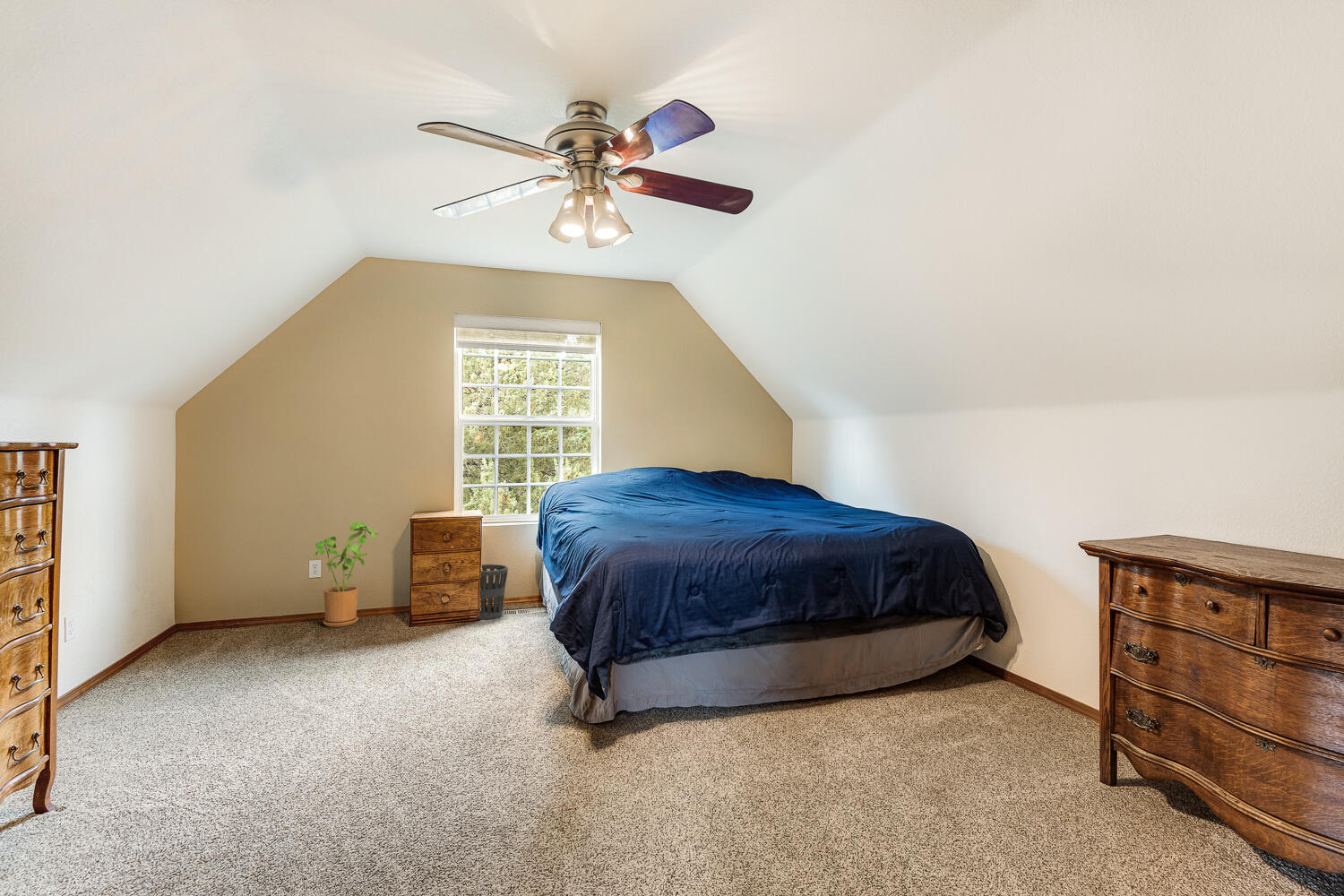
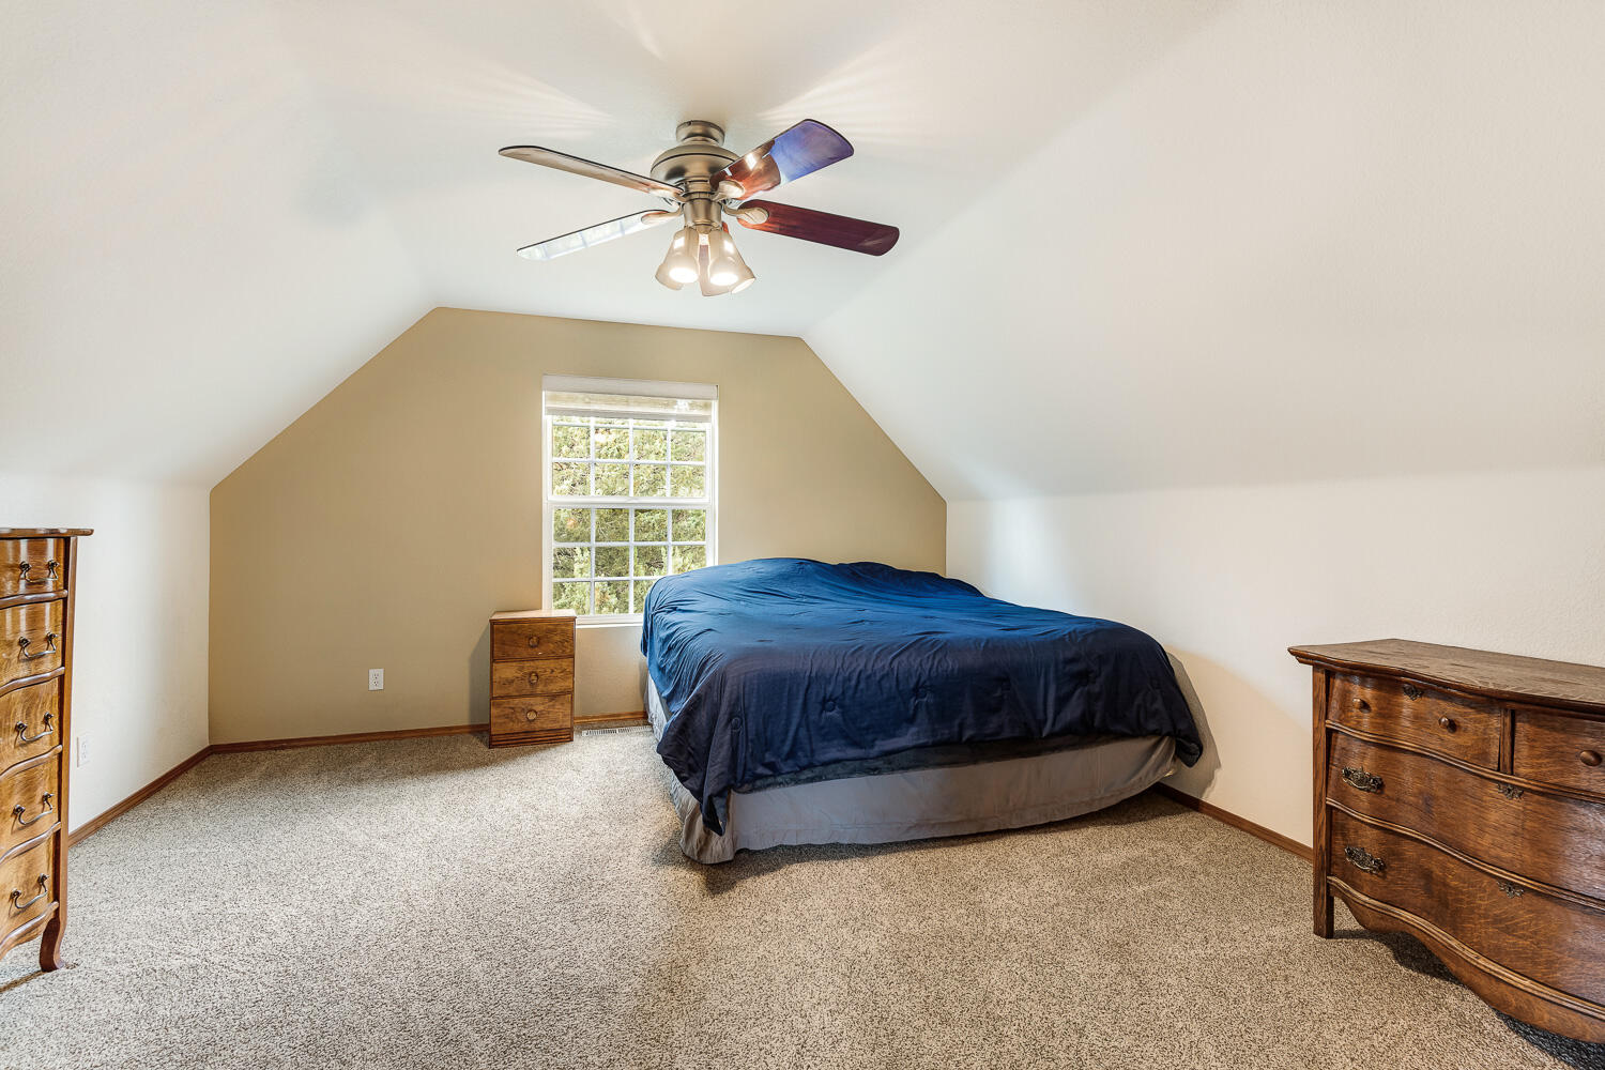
- wastebasket (487, 591)
- house plant (343, 573)
